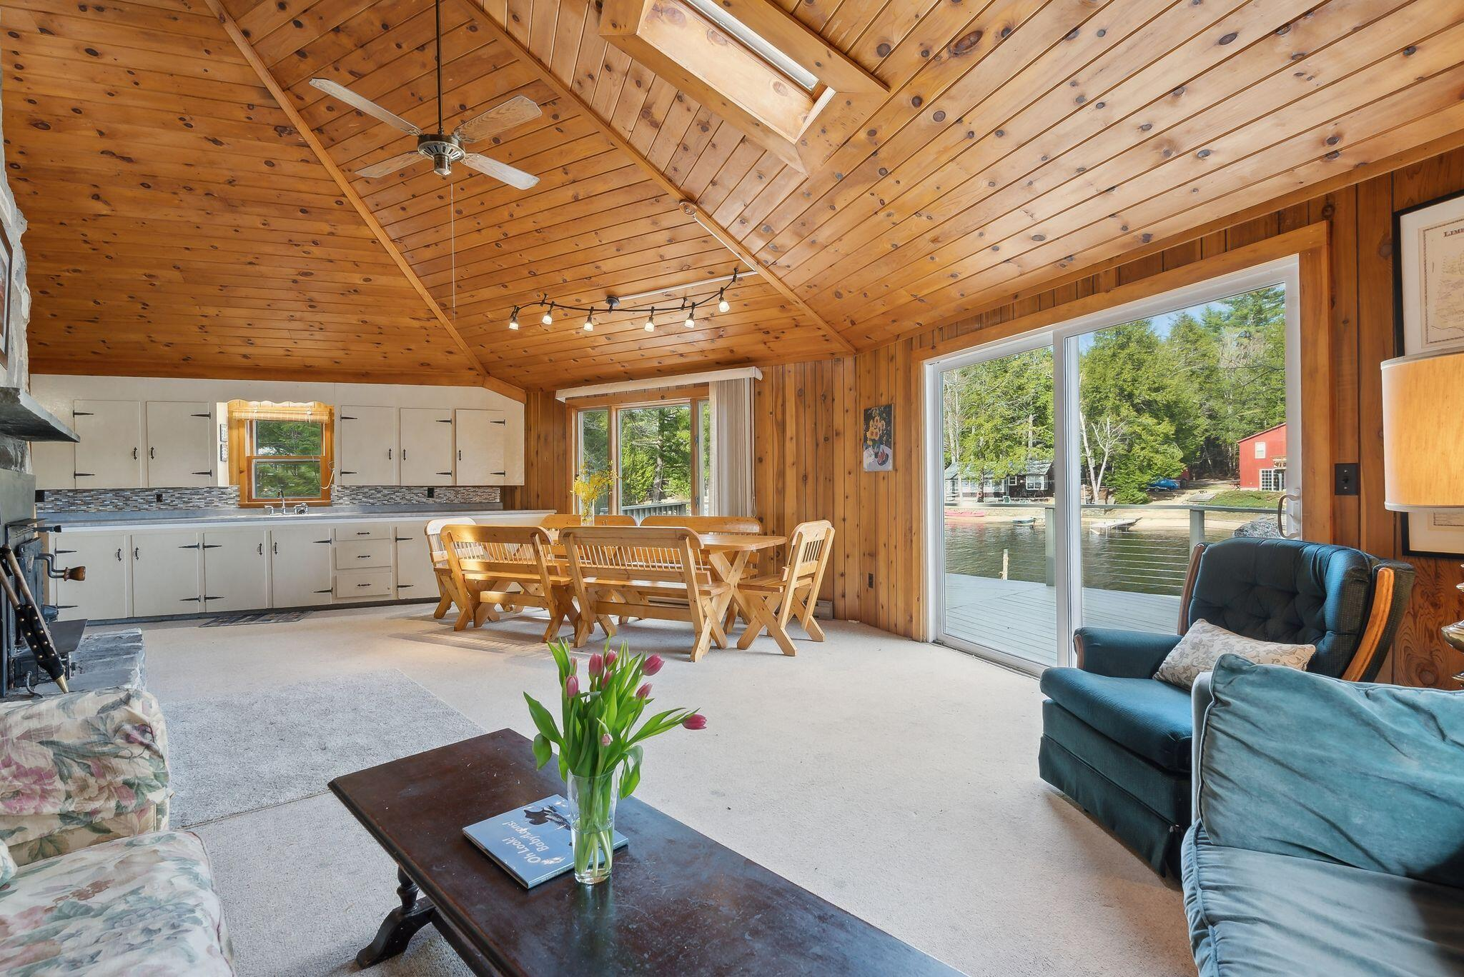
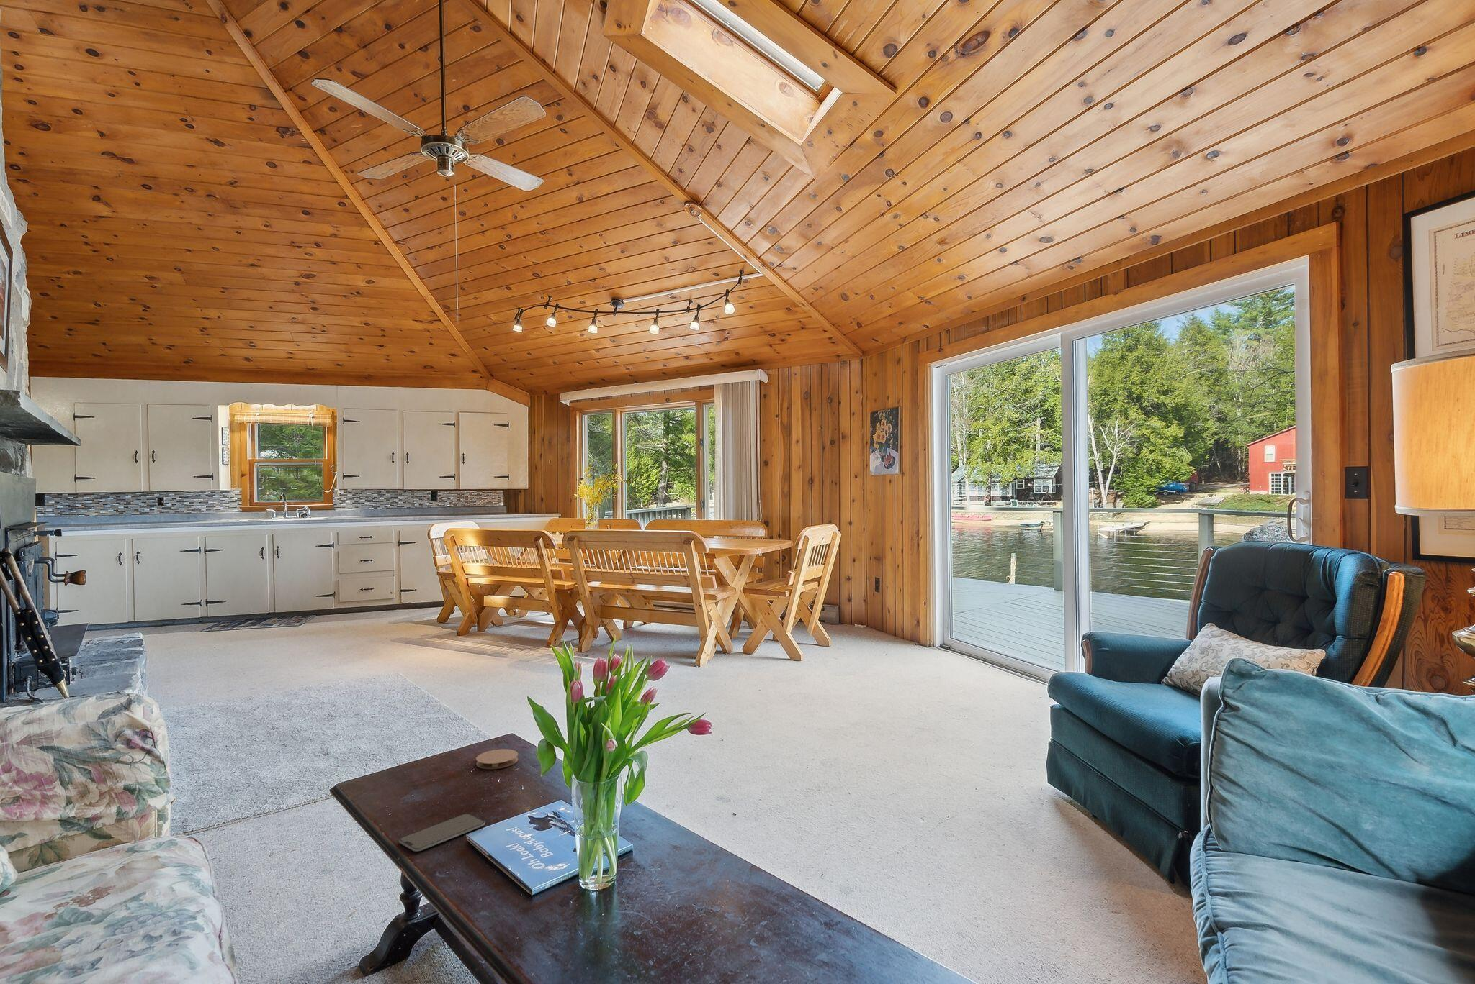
+ smartphone (443, 831)
+ coaster (497, 759)
